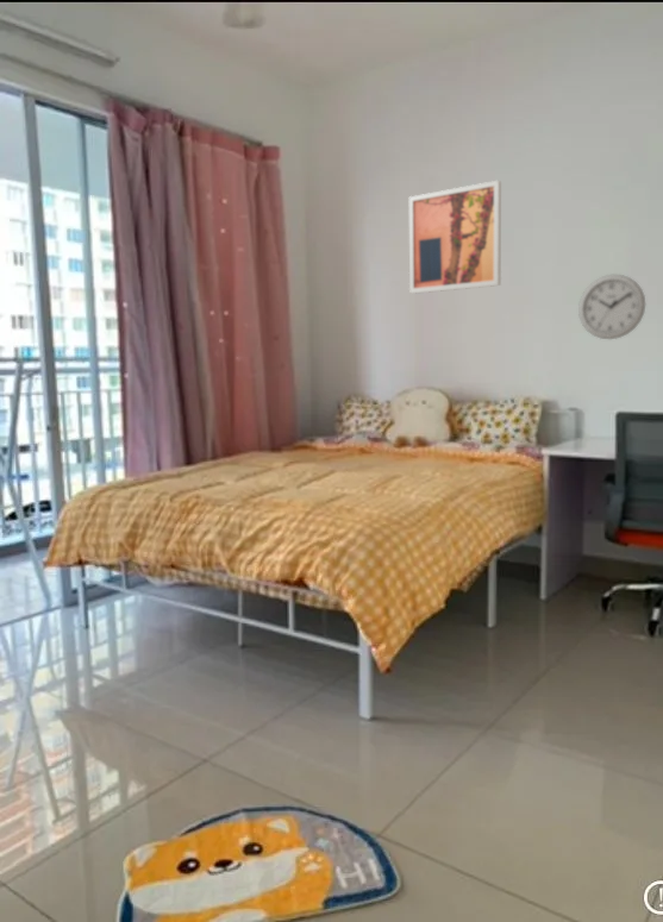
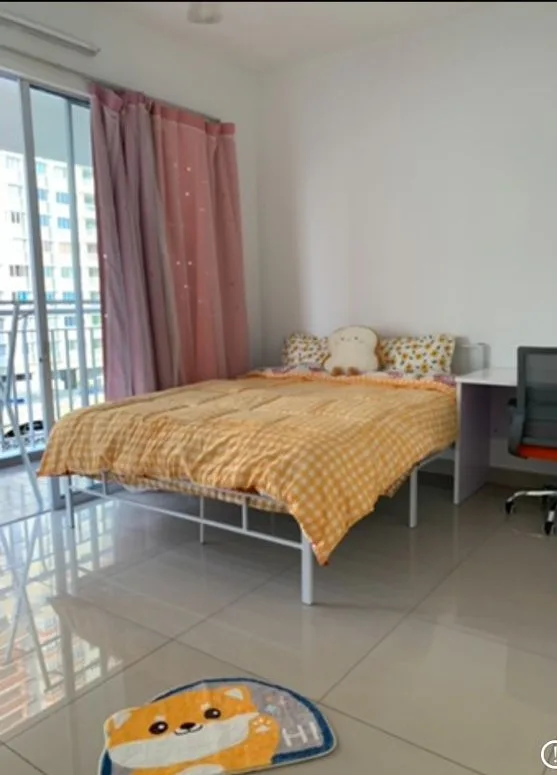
- wall clock (611, 307)
- wall art (454, 239)
